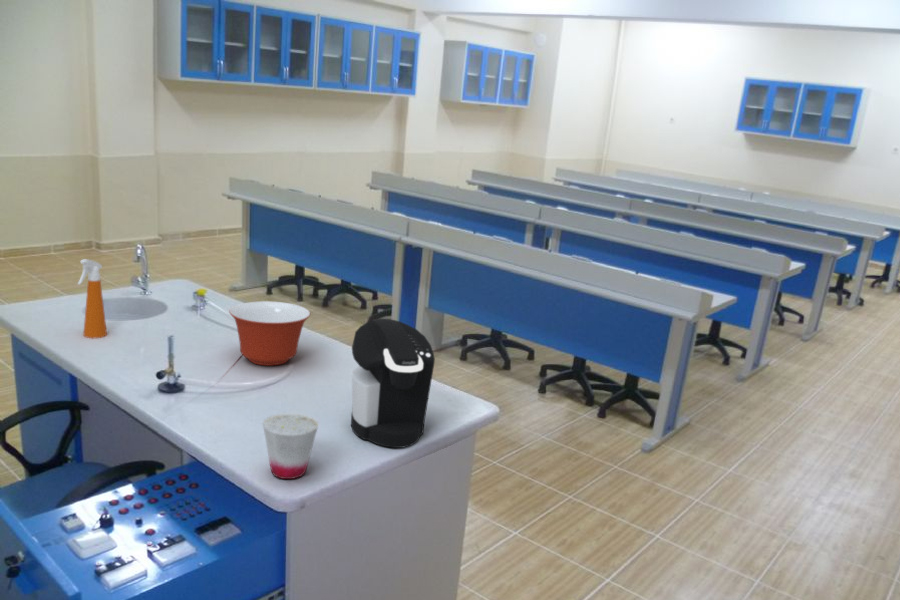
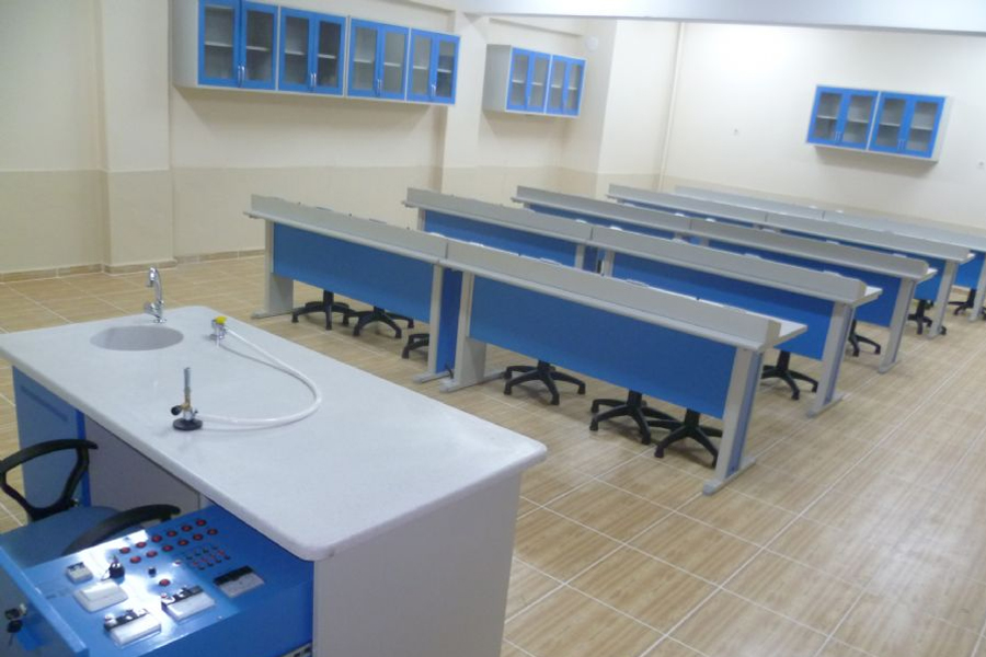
- mixing bowl (269, 335)
- coffee maker (392, 380)
- cup (289, 447)
- spray bottle (90, 298)
